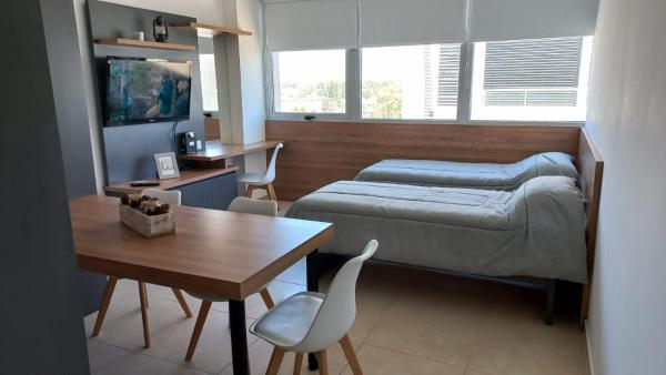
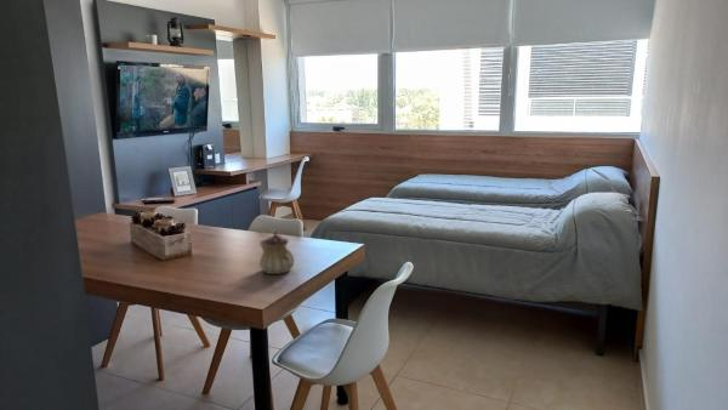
+ teapot (277, 250)
